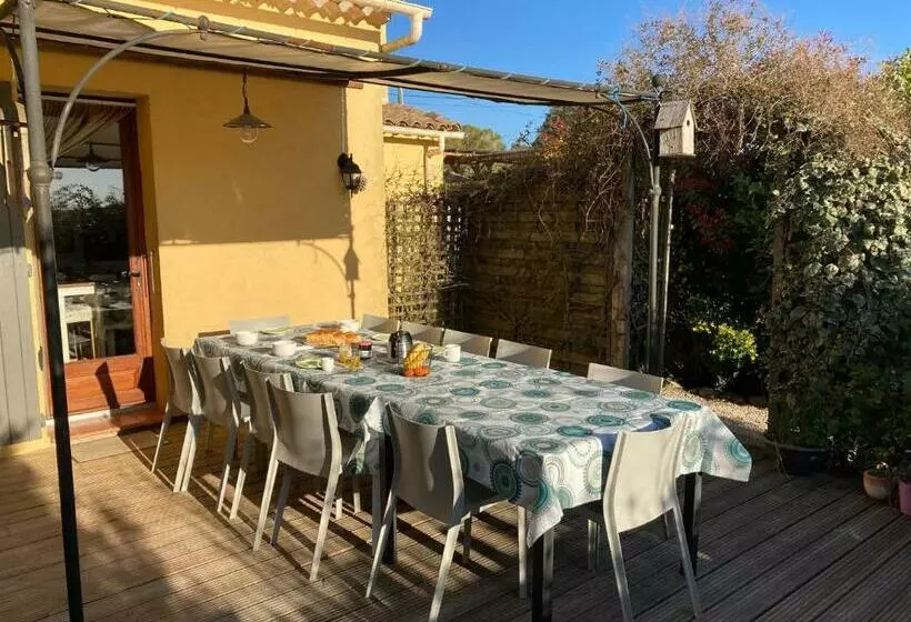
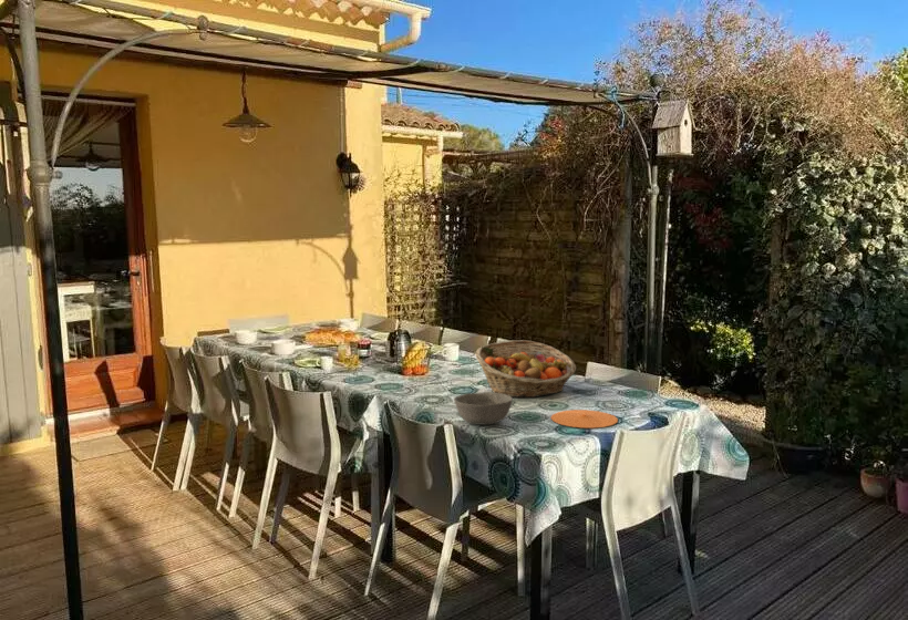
+ plate (584, 416)
+ bowl (483, 409)
+ fruit basket (525, 368)
